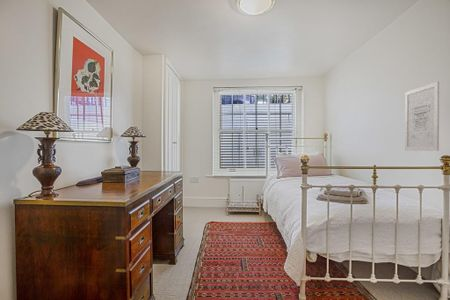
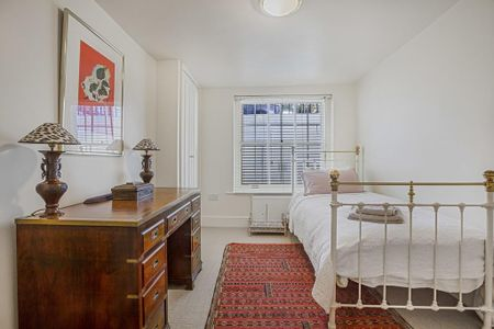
- wall art (420, 119)
